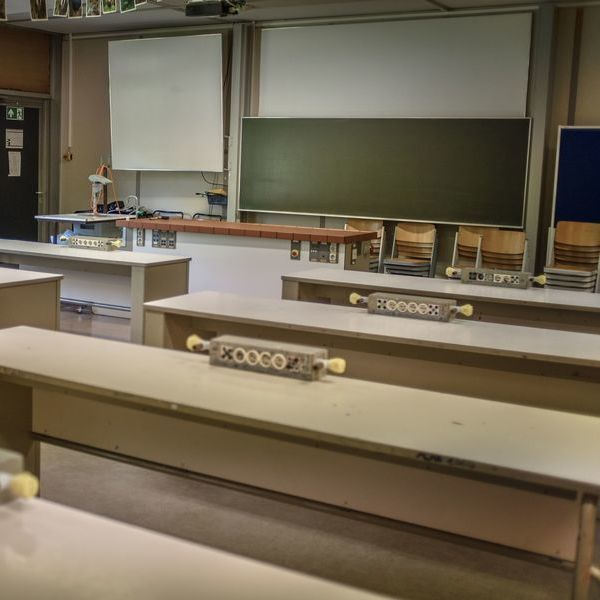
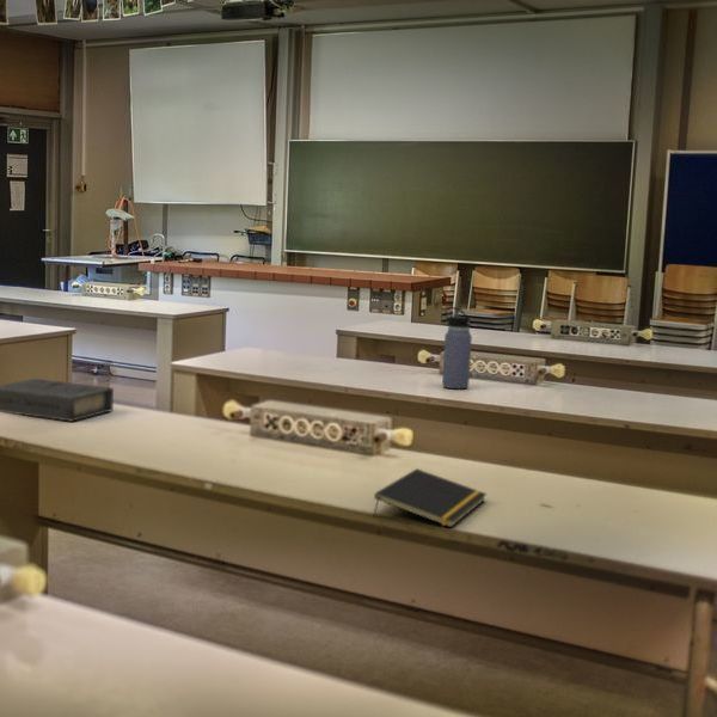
+ water bottle (456, 347)
+ notepad (433, 496)
+ book (51, 398)
